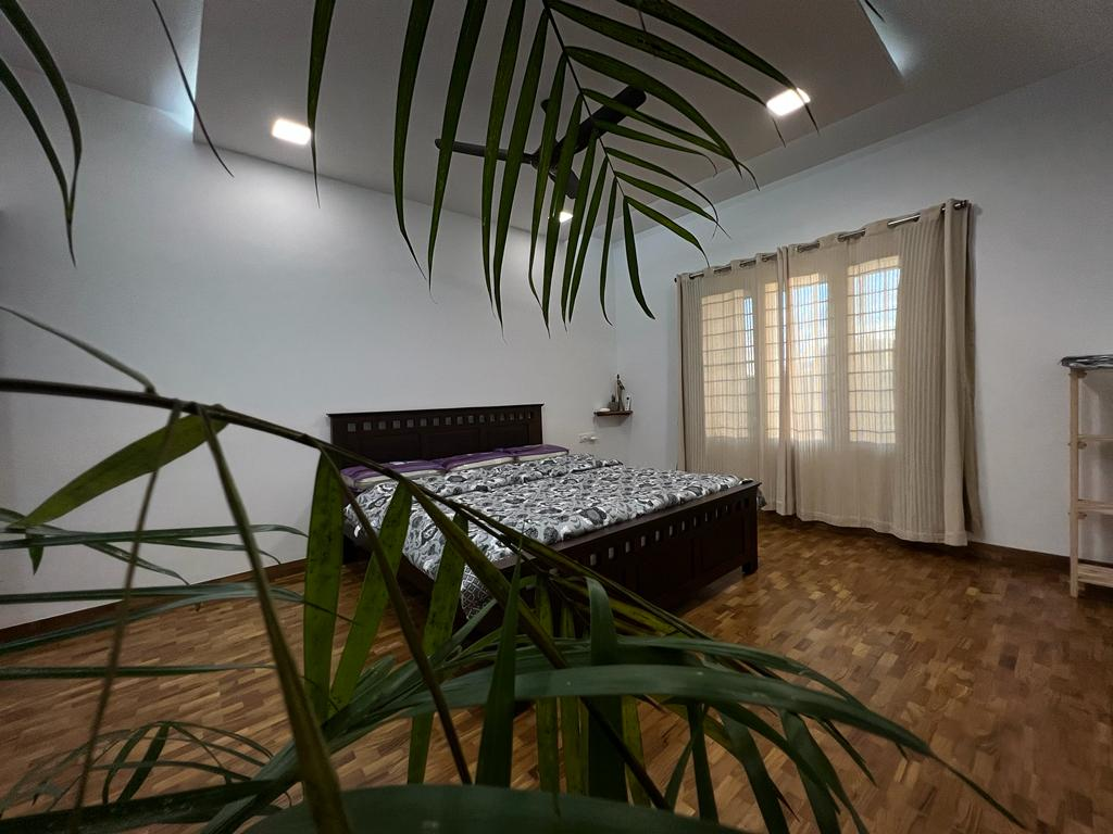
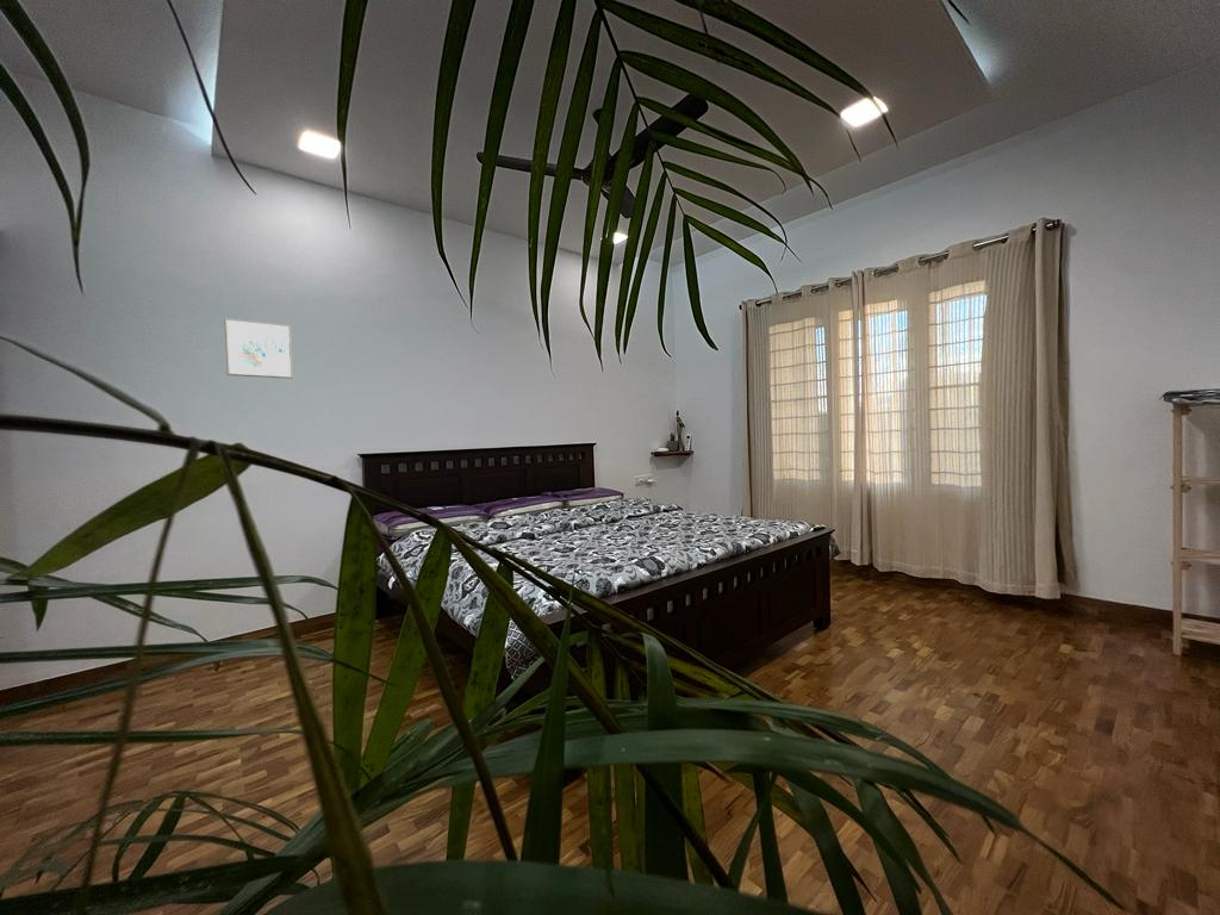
+ wall art (260, 349)
